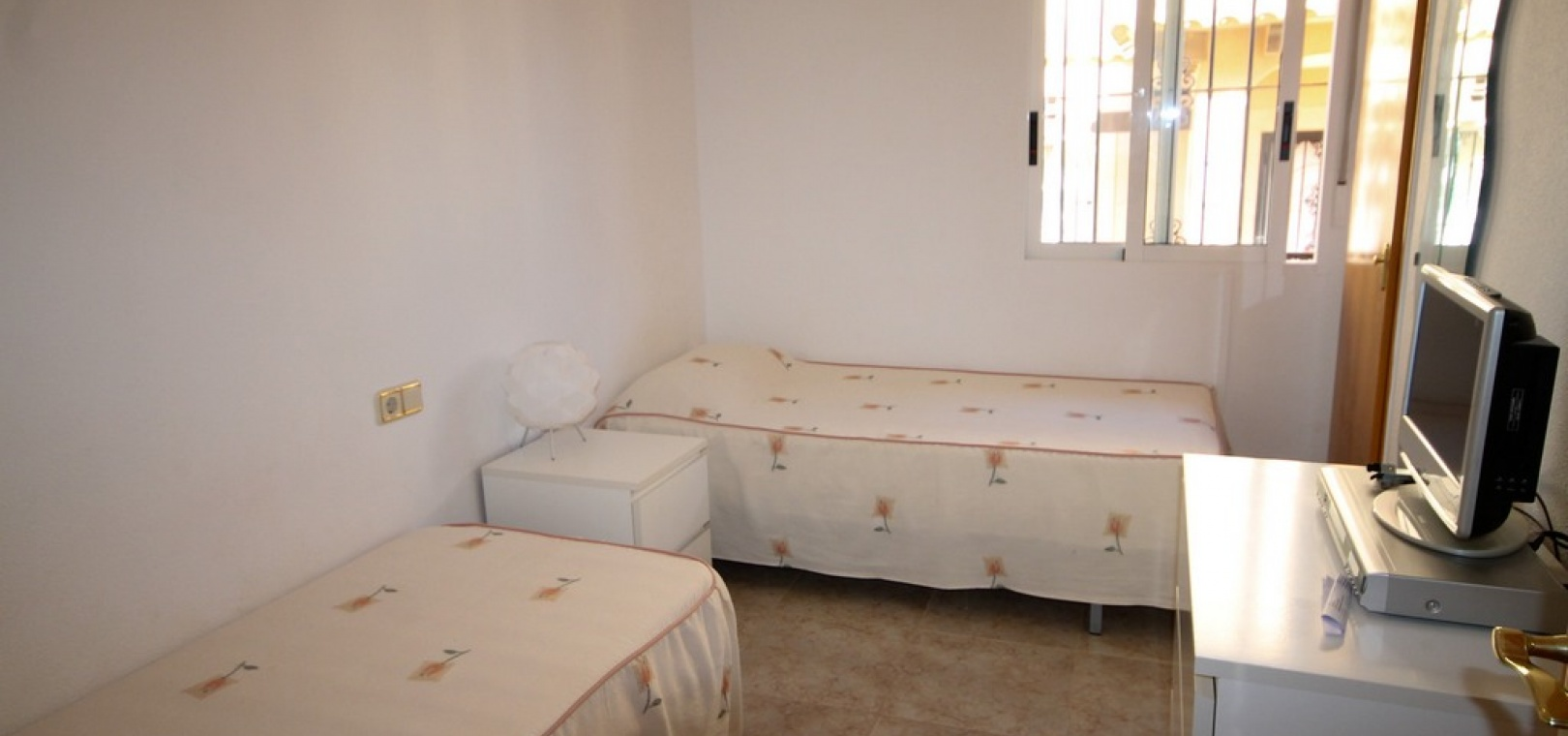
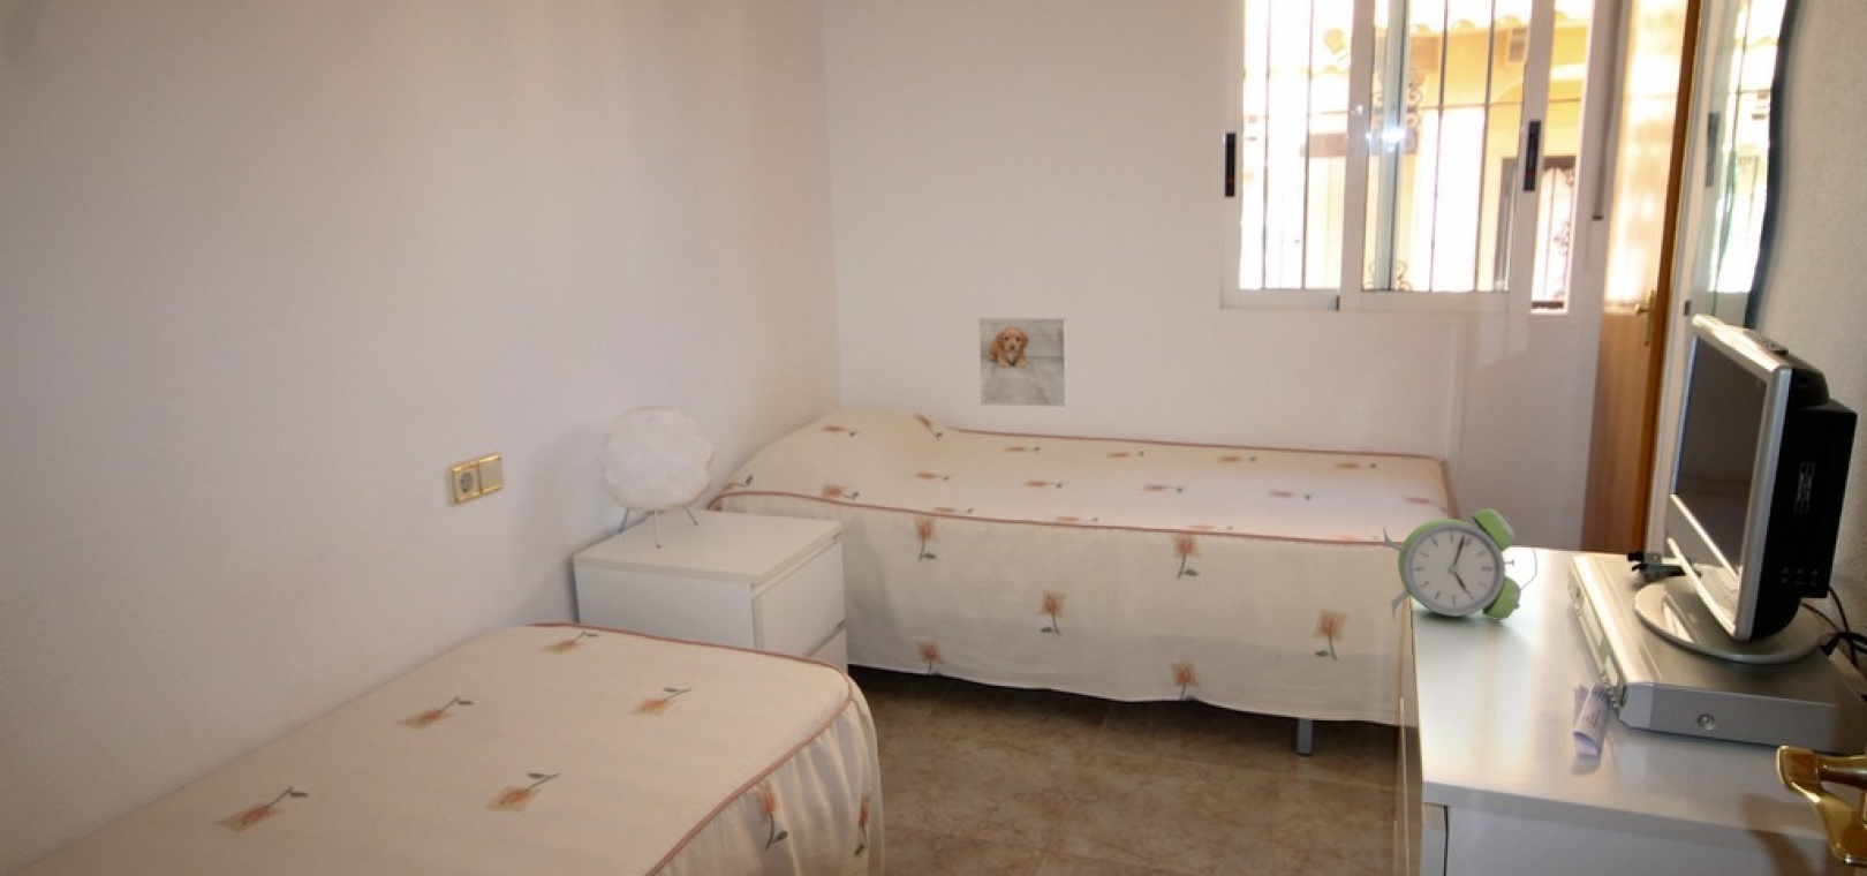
+ alarm clock (1457, 563)
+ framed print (1023, 361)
